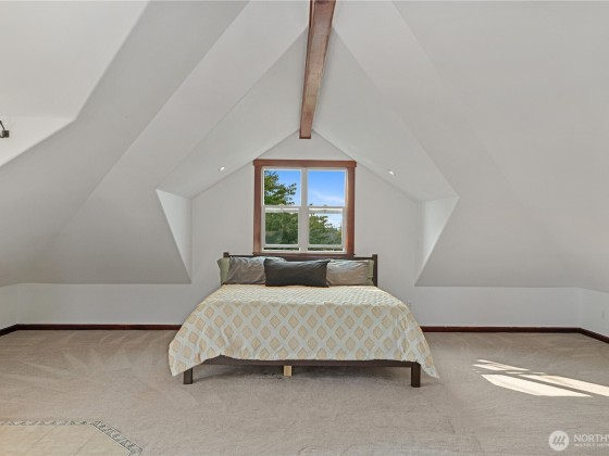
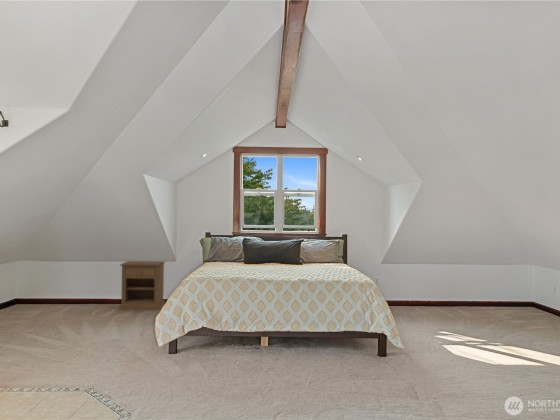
+ nightstand (142, 285)
